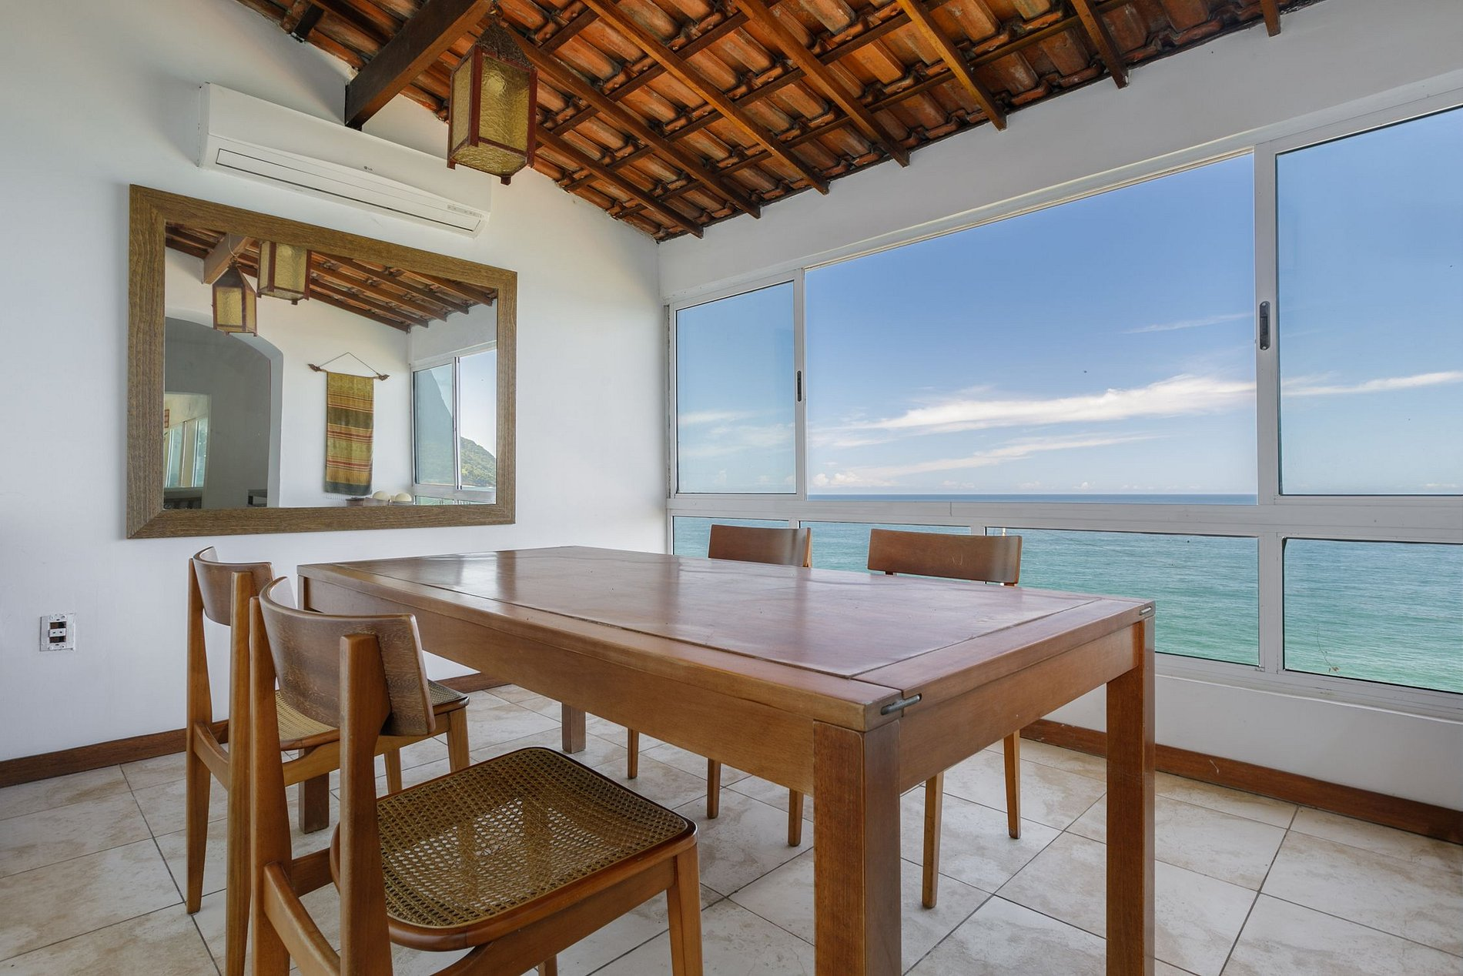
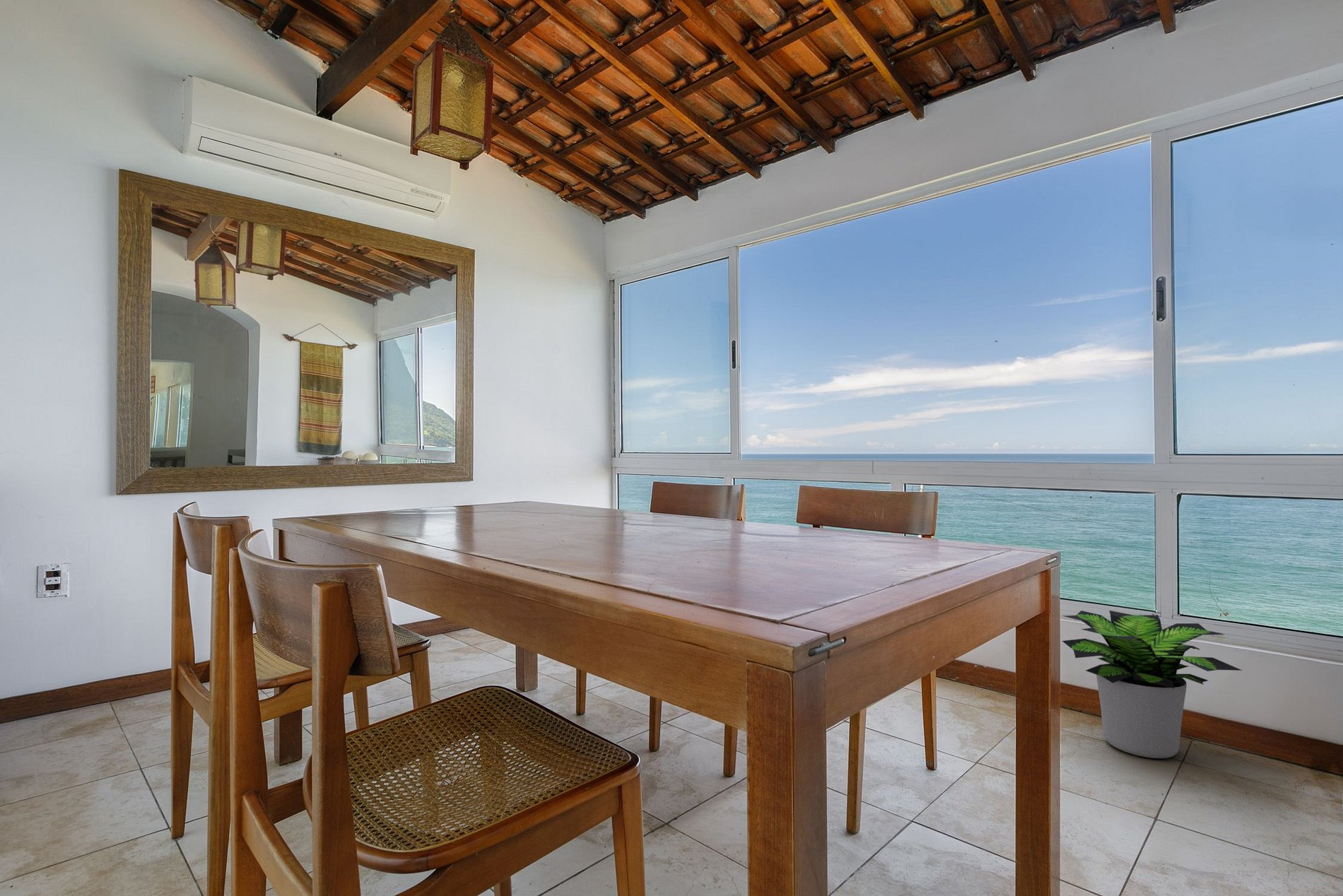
+ potted plant (1150, 686)
